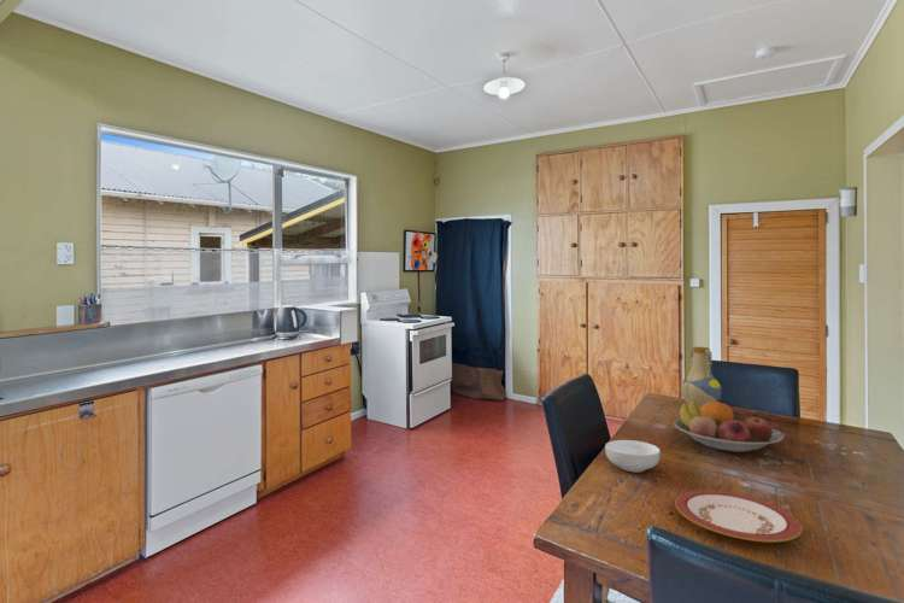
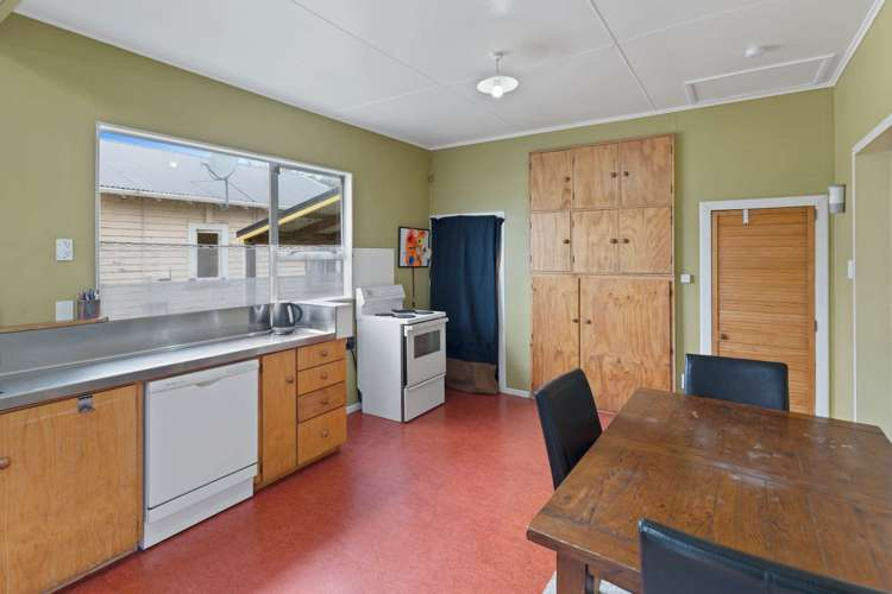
- plate (734, 516)
- vase (700, 380)
- fruit bowl (726, 425)
- cereal bowl (632, 457)
